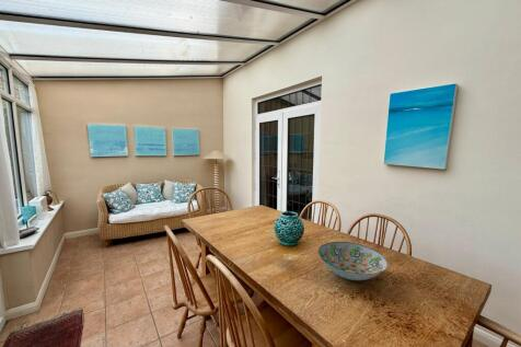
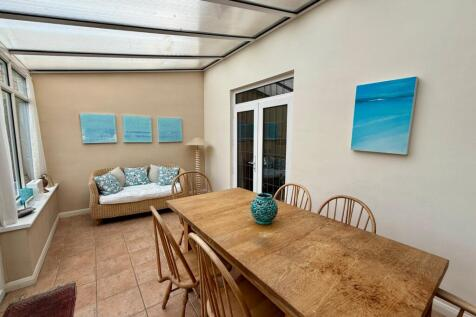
- decorative bowl (350, 264)
